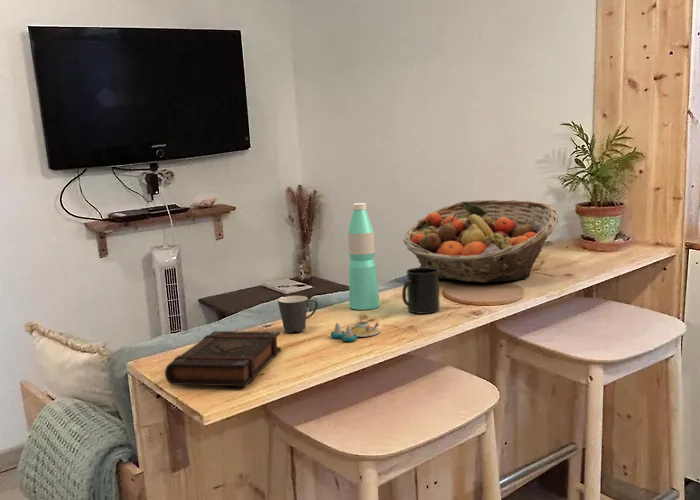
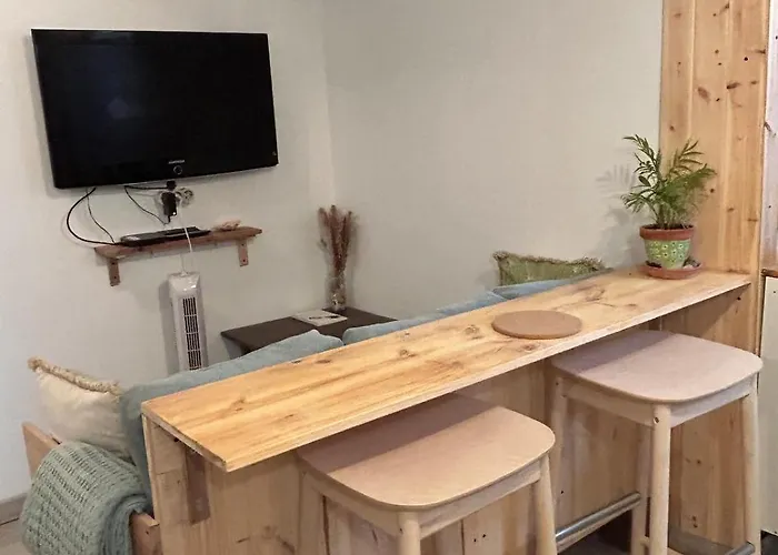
- fruit basket (478, 238)
- mug (418, 291)
- book (226, 355)
- water bottle (362, 255)
- salt and pepper shaker set (357, 327)
- cup (298, 313)
